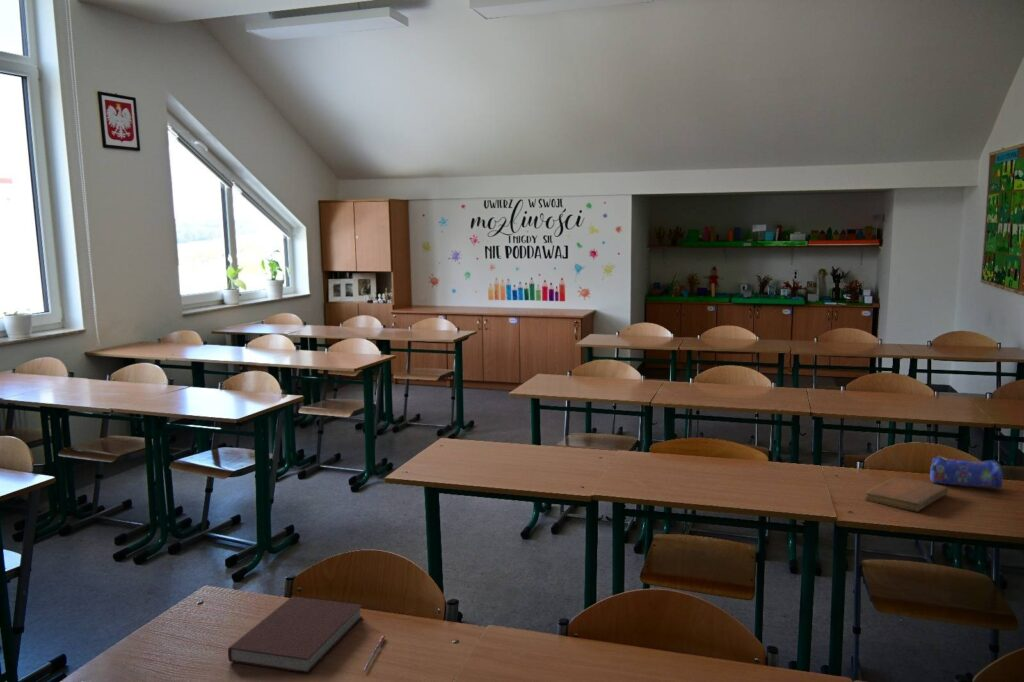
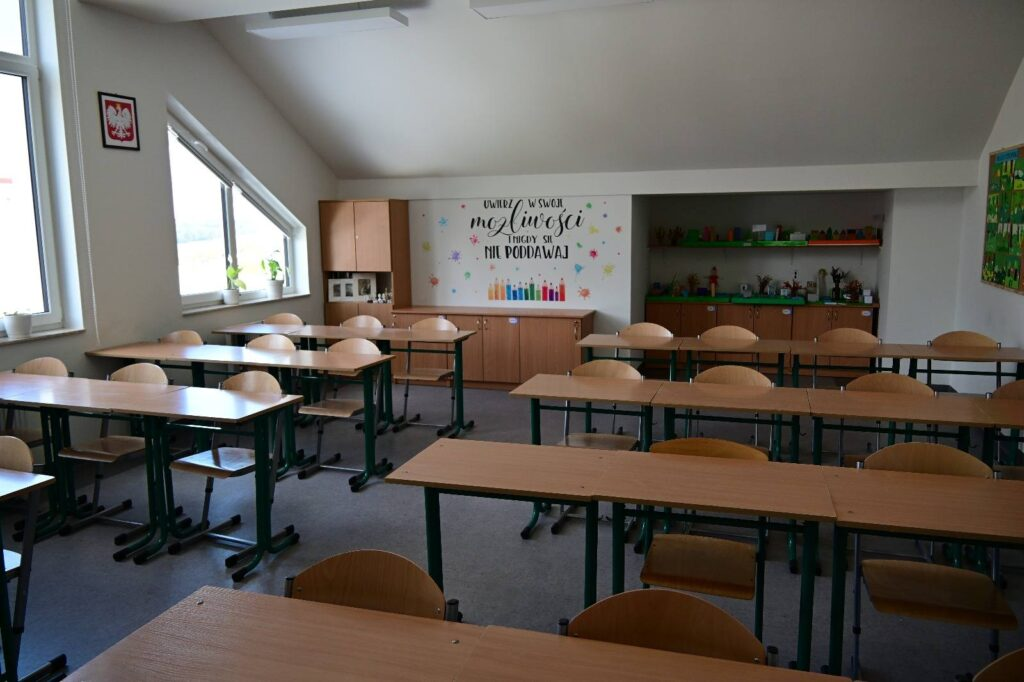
- notebook (906, 493)
- pencil case (965, 471)
- notebook (299, 631)
- pen (374, 652)
